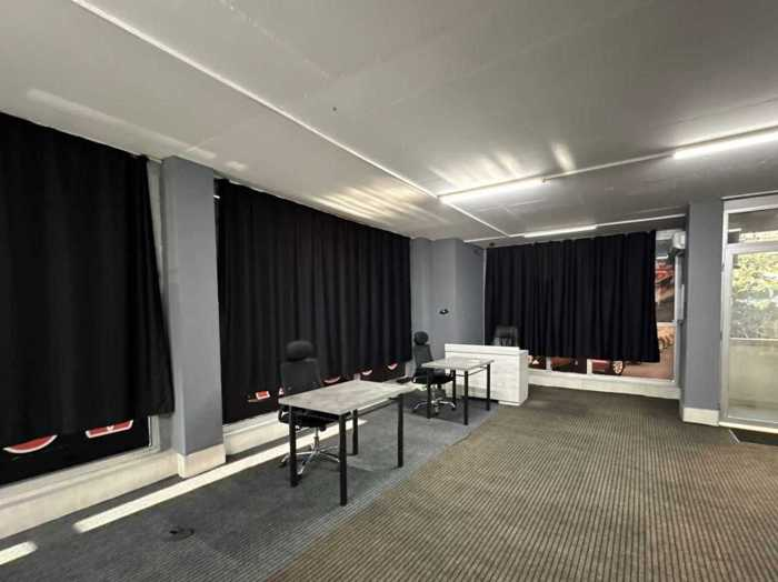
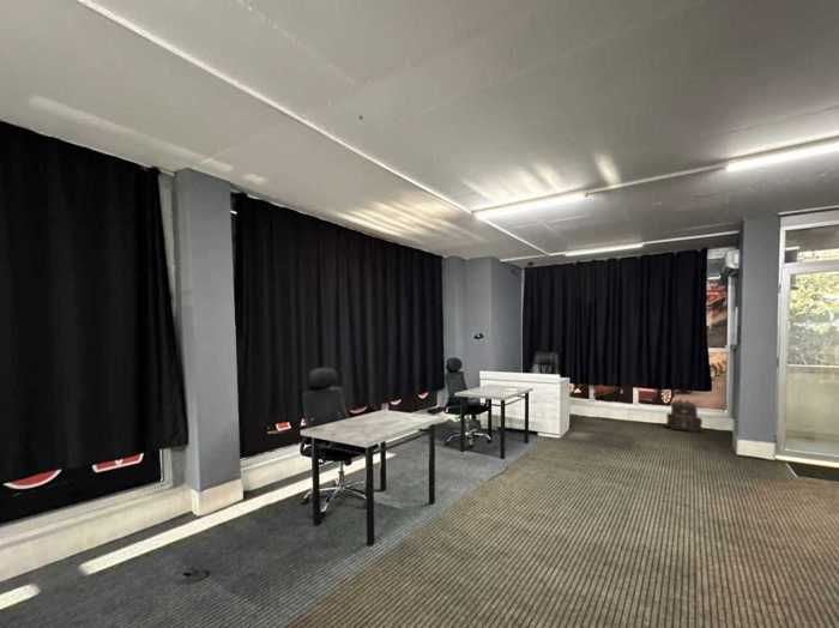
+ backpack (683, 415)
